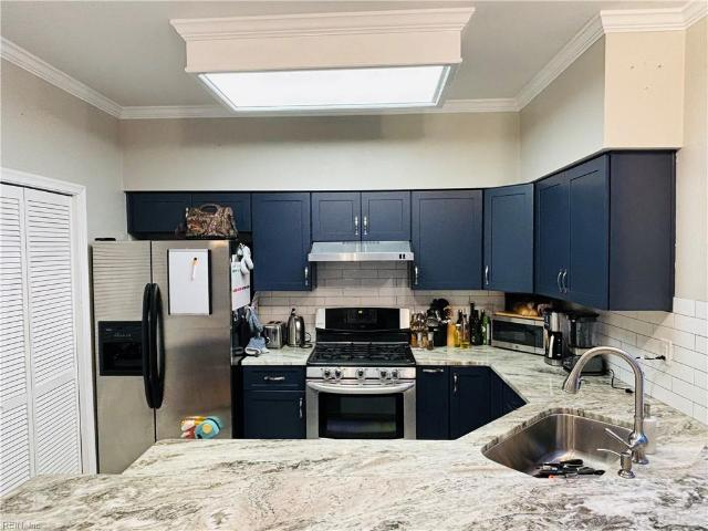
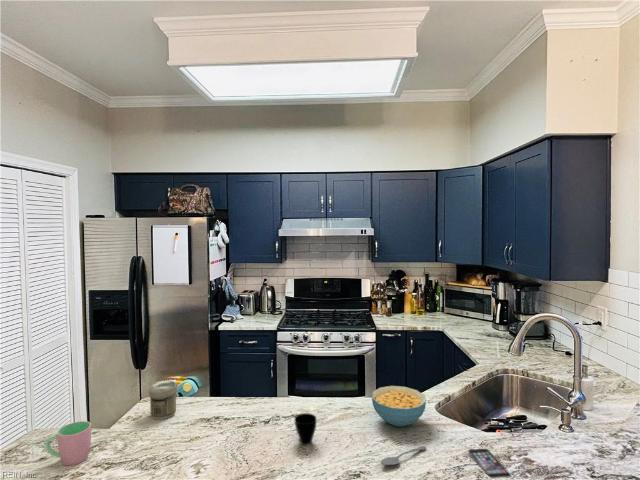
+ smartphone (488, 462)
+ cup (69, 444)
+ jar (163, 399)
+ spoon (404, 453)
+ cereal bowl (398, 409)
+ cup (304, 428)
